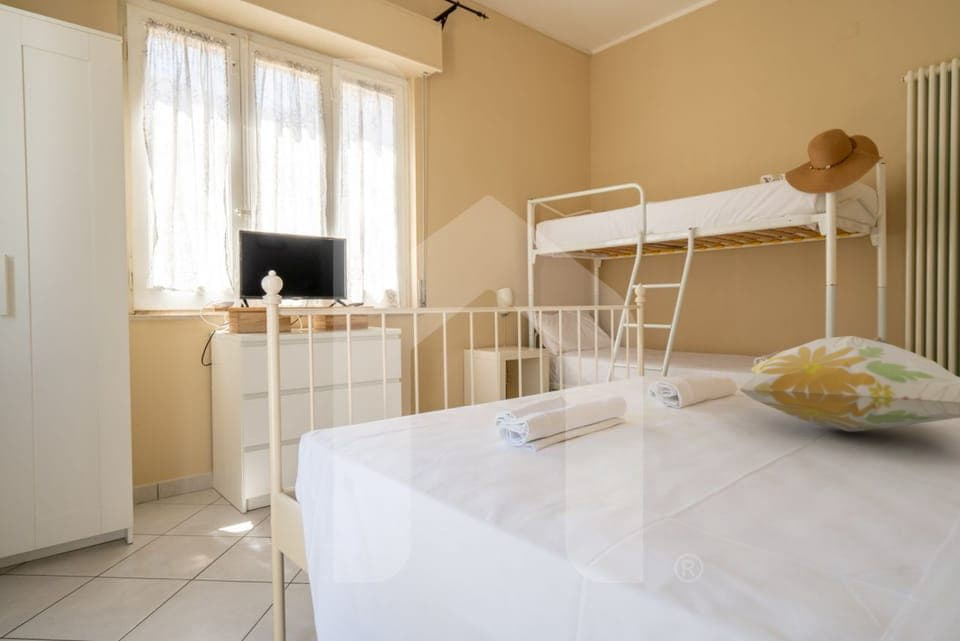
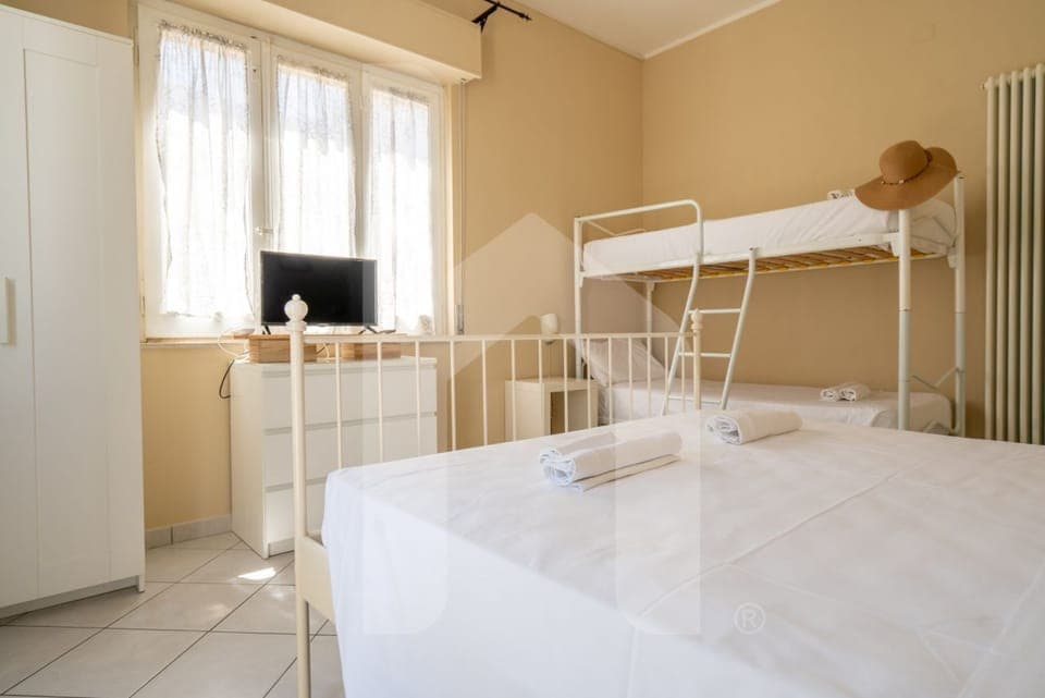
- decorative pillow (848, 383)
